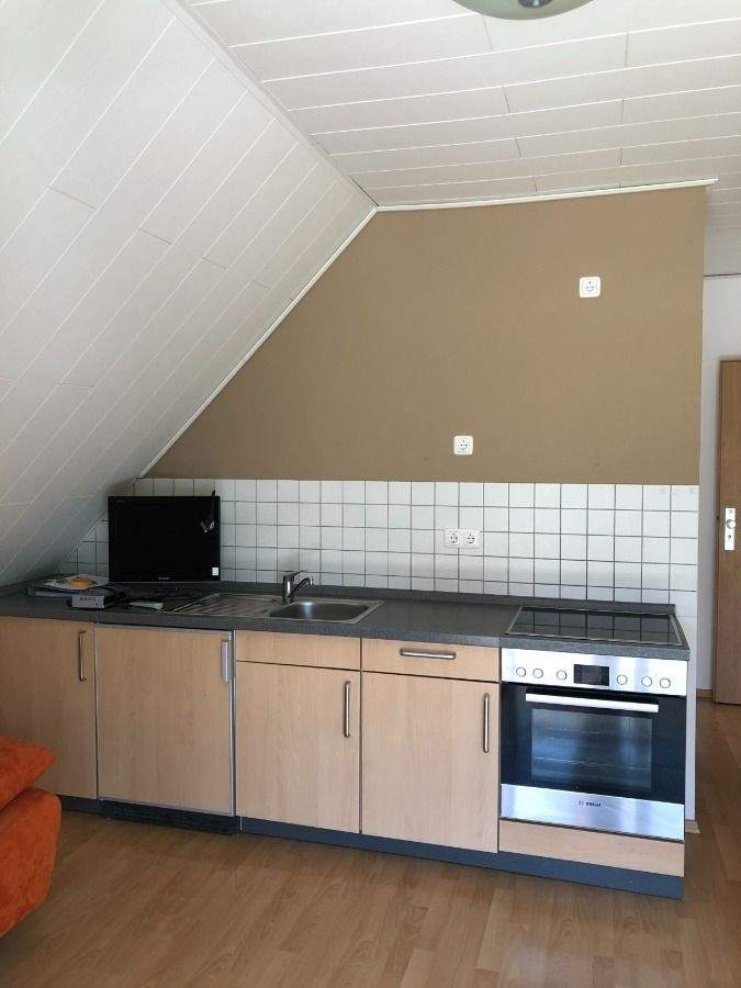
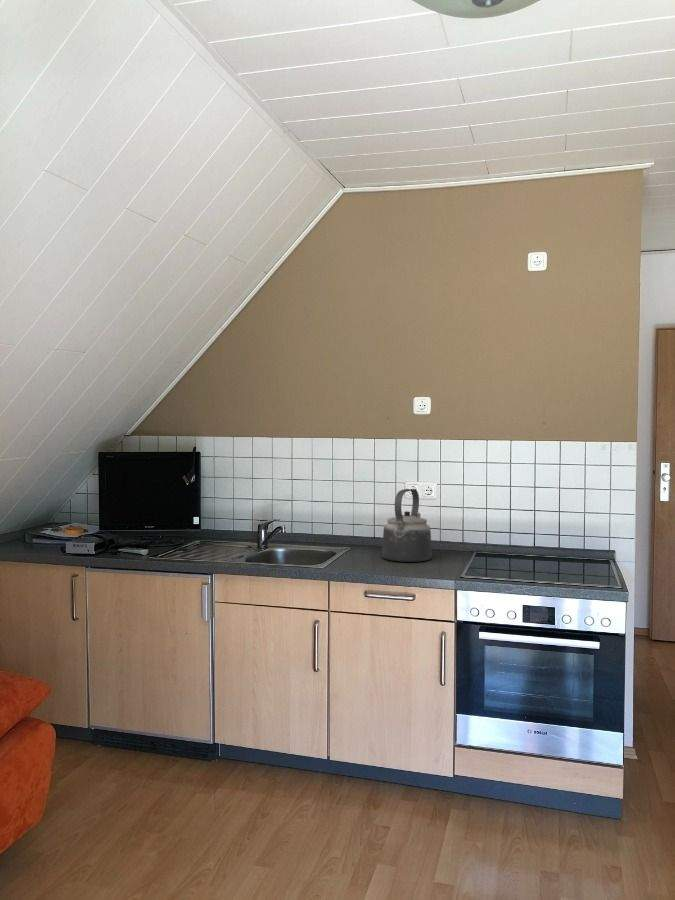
+ kettle (408, 523)
